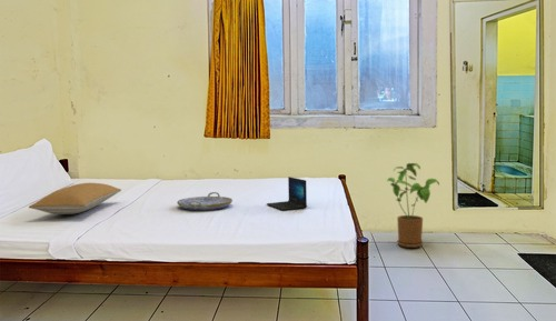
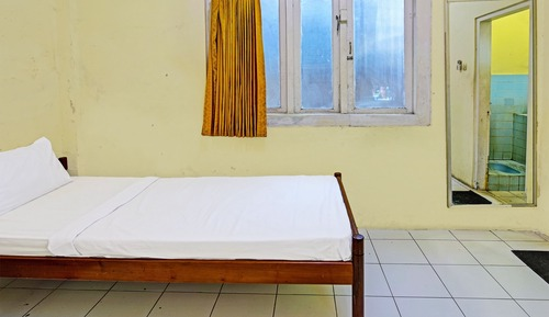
- laptop (288, 190)
- house plant (413, 204)
- pillow (80, 198)
- serving tray (205, 201)
